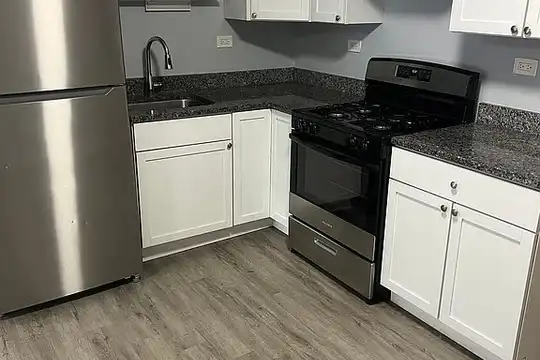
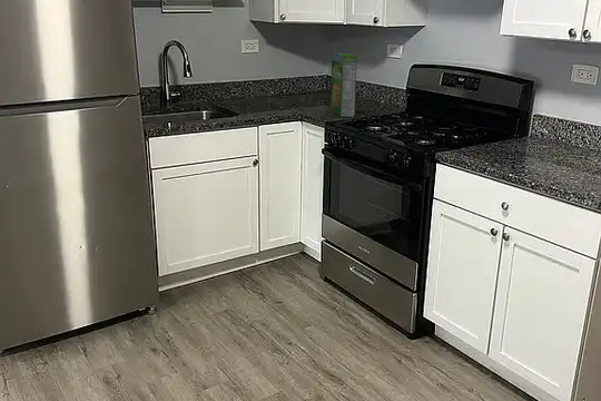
+ cereal box (343, 84)
